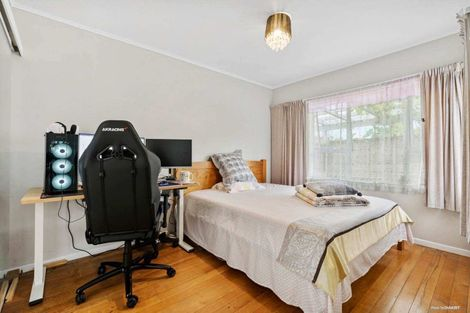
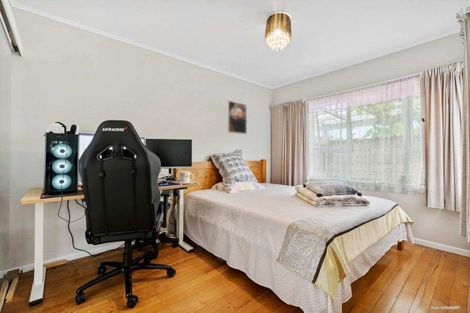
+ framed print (237, 118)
